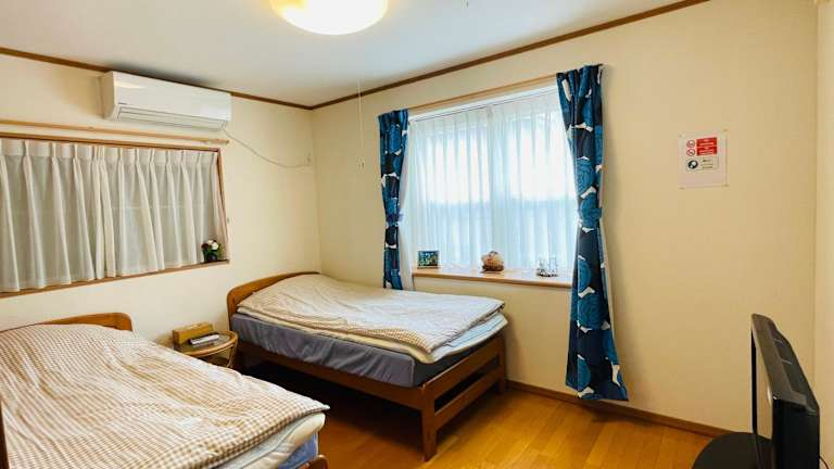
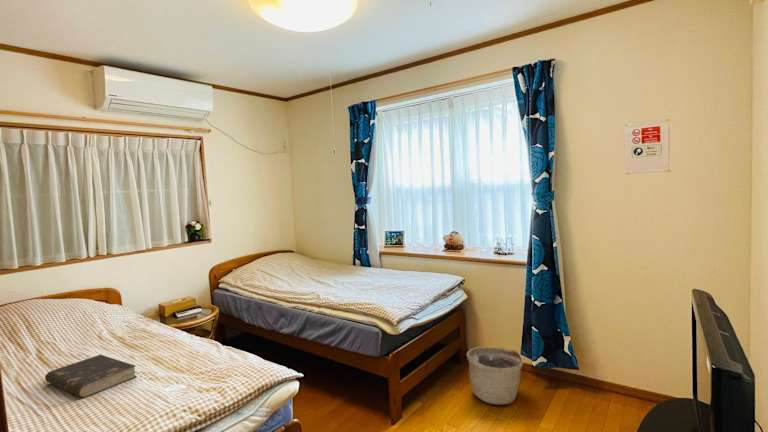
+ basket (494, 372)
+ book (91, 374)
